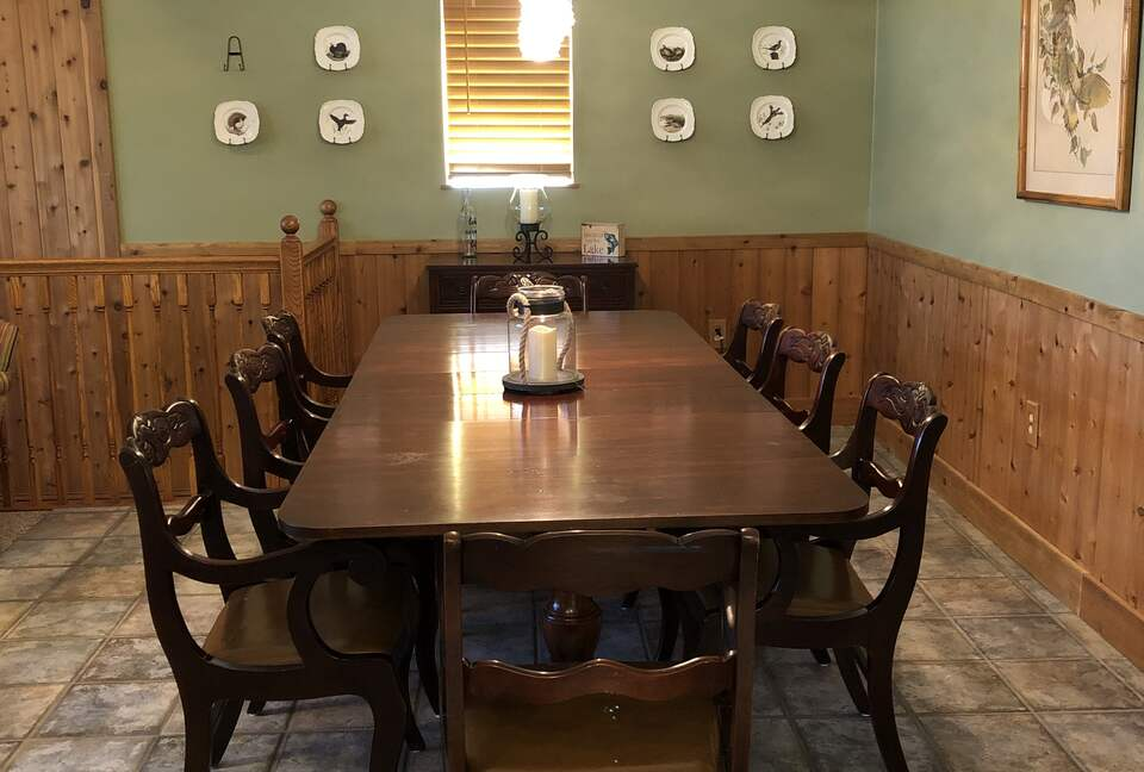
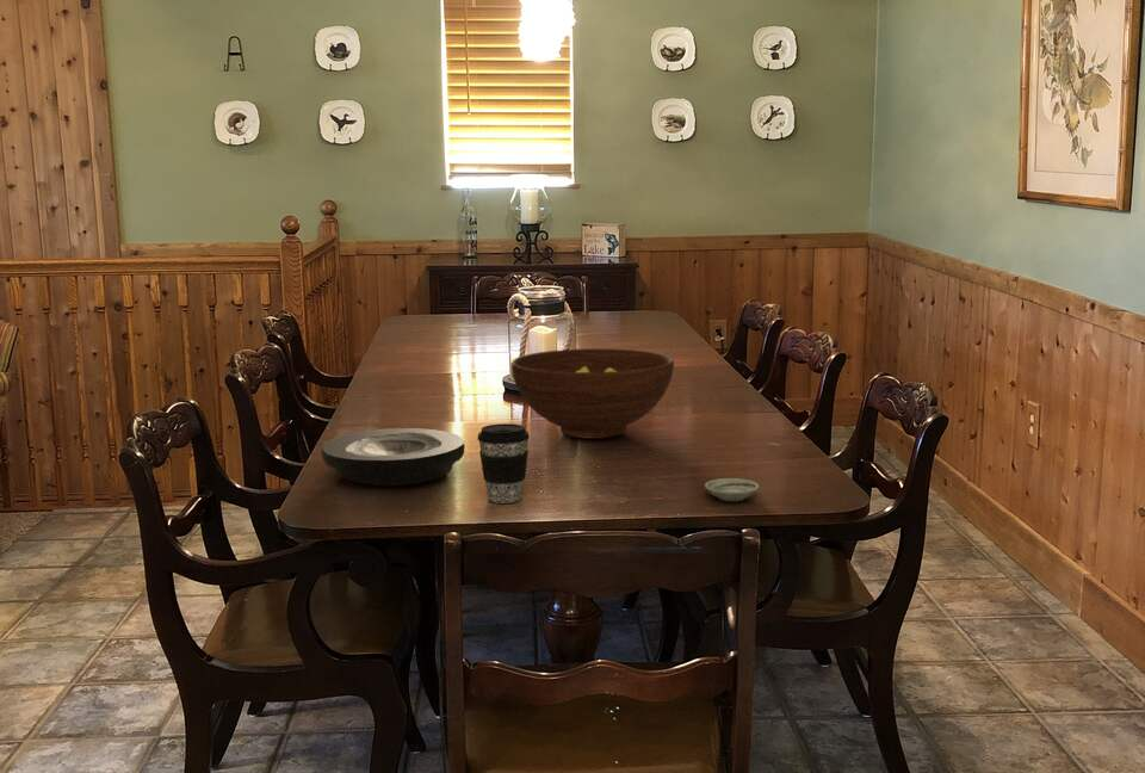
+ coffee cup (503, 463)
+ fruit bowl (593, 396)
+ plate (392, 459)
+ saucer (731, 490)
